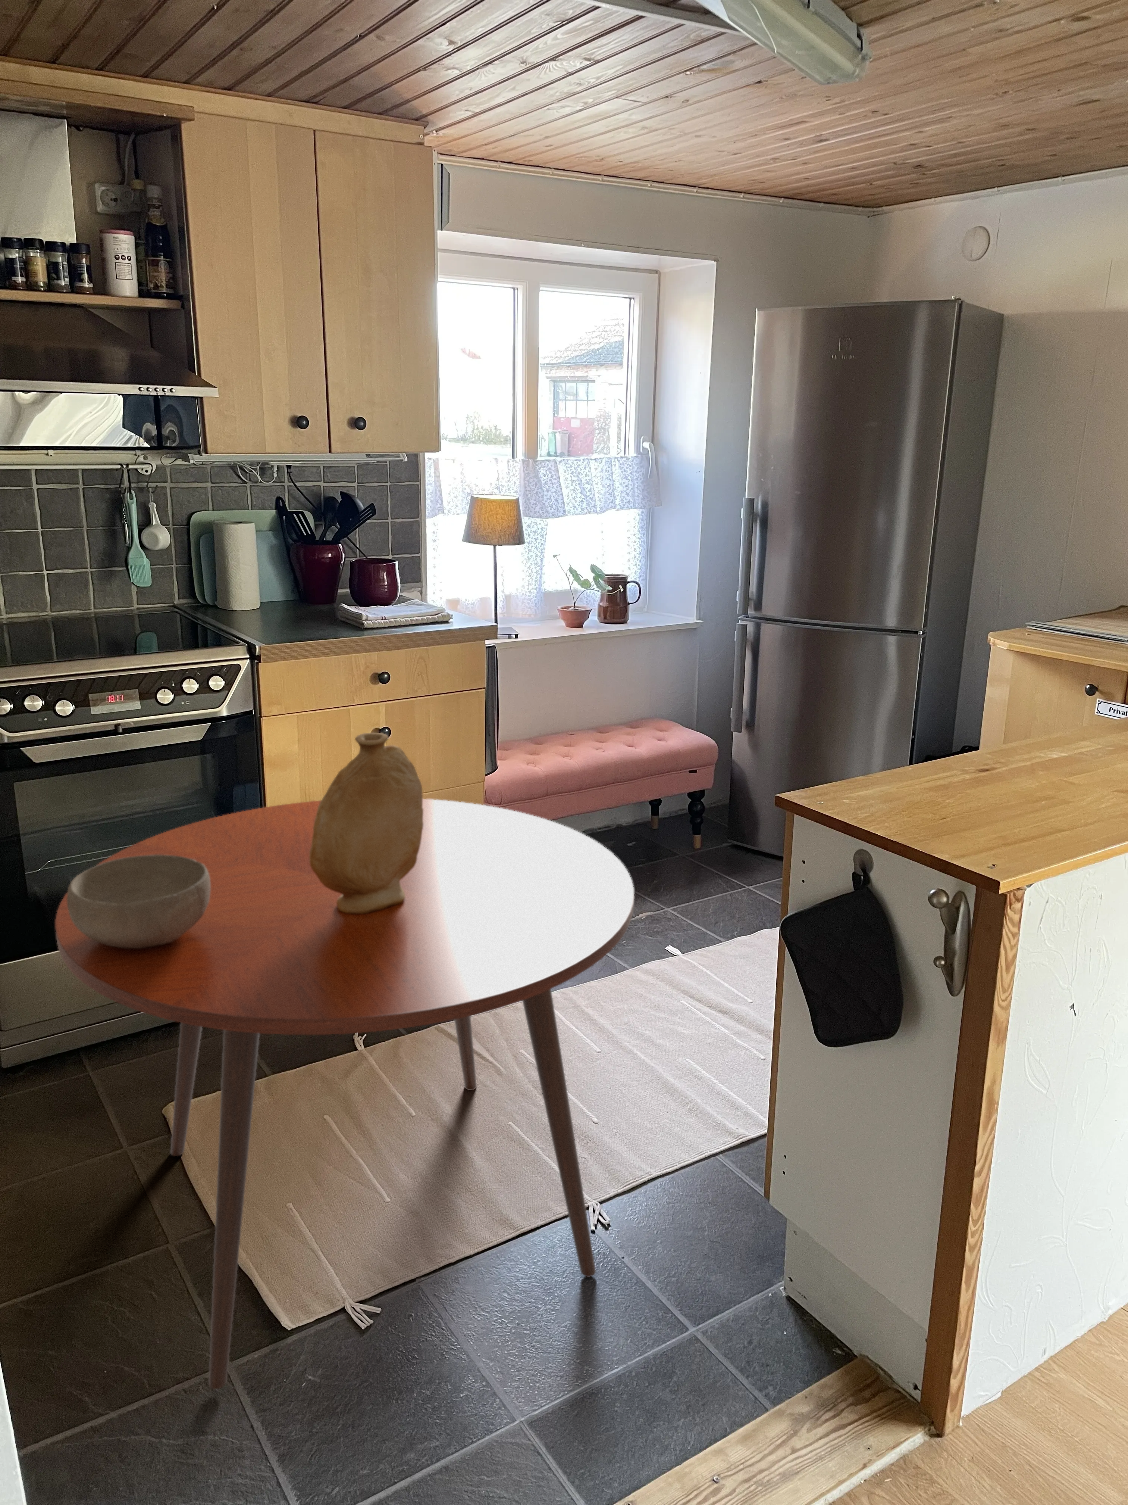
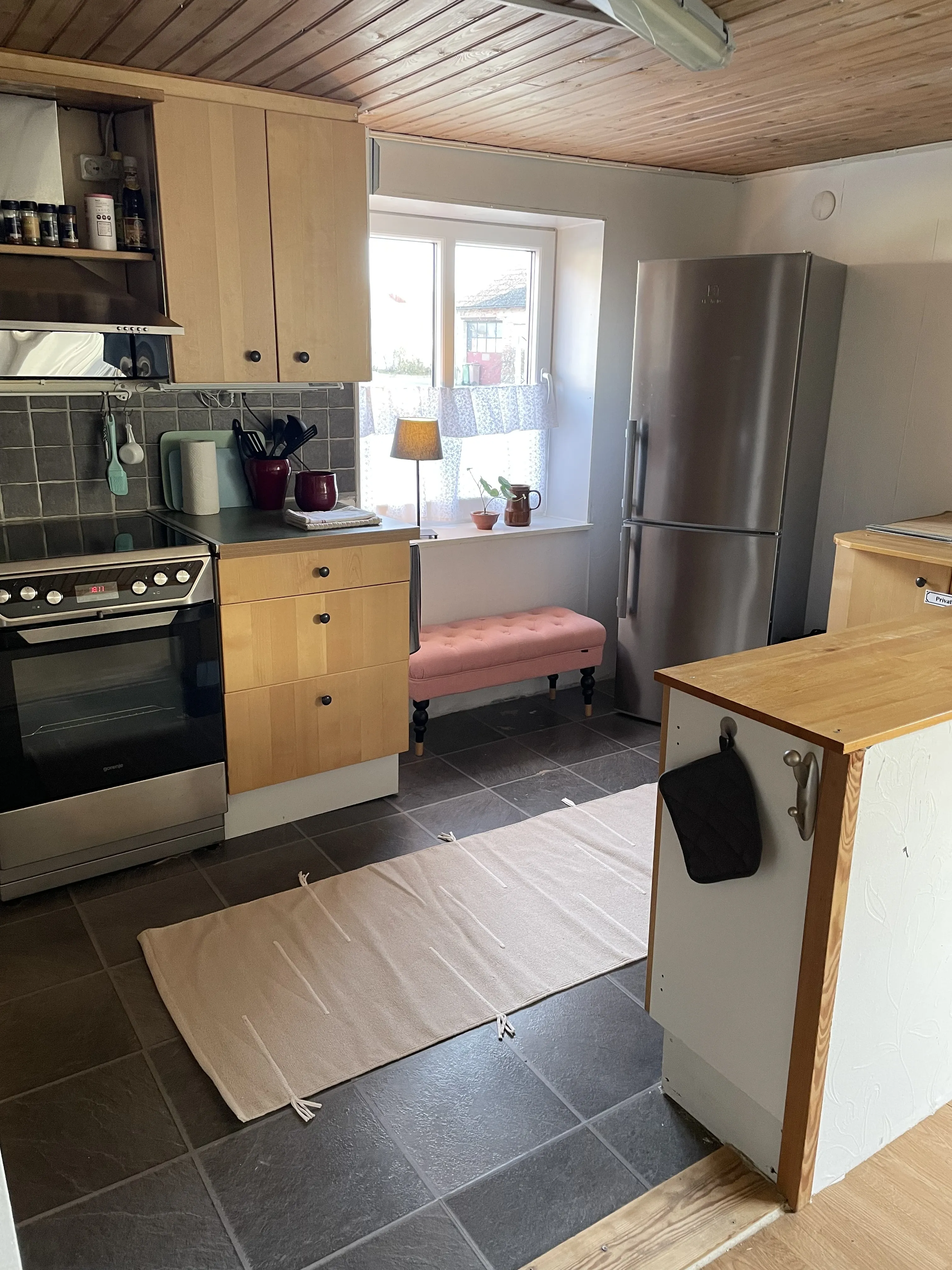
- dining table (361, 1032)
- vase (368, 819)
- bowl (142, 905)
